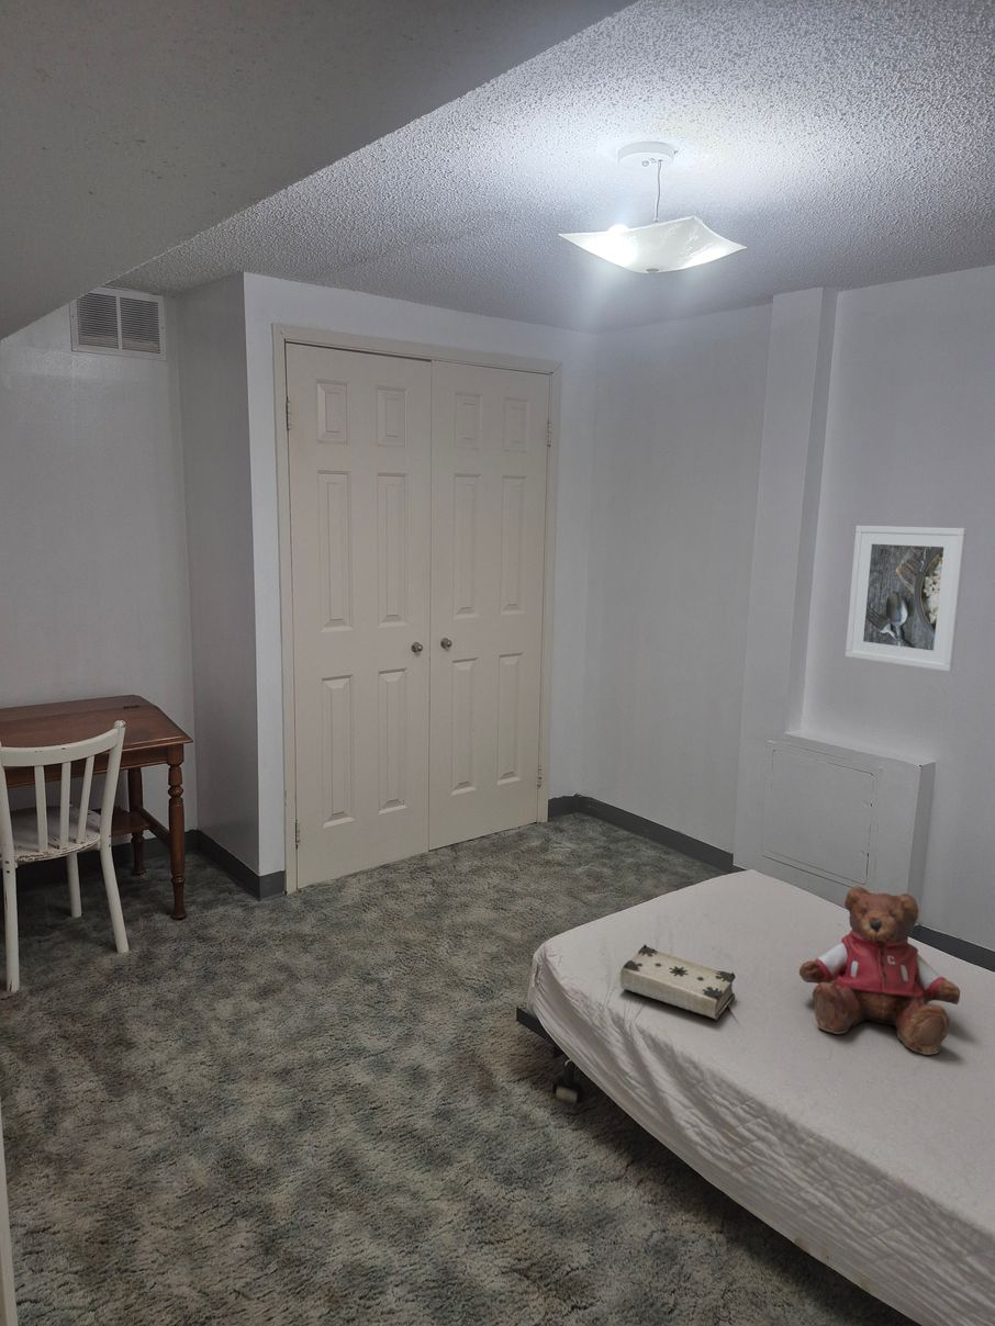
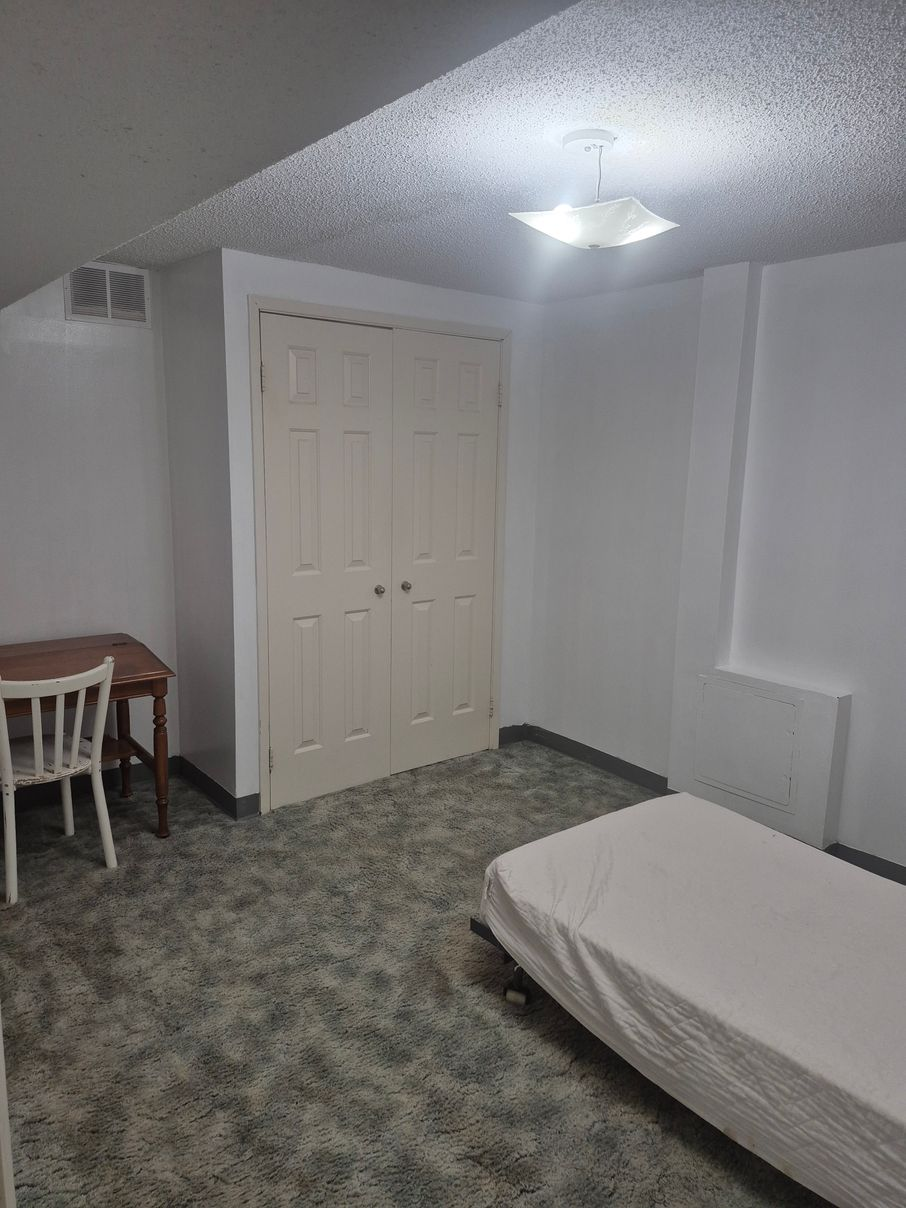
- teddy bear (879, 959)
- book (678, 981)
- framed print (903, 596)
